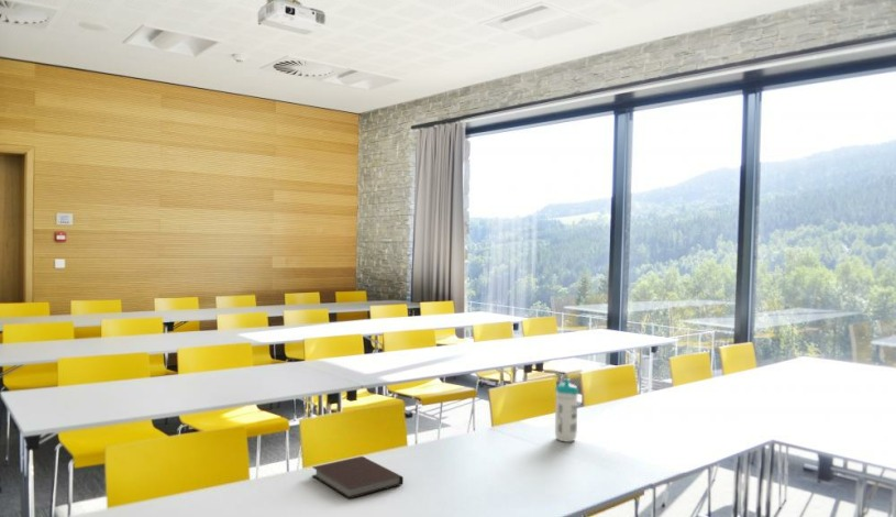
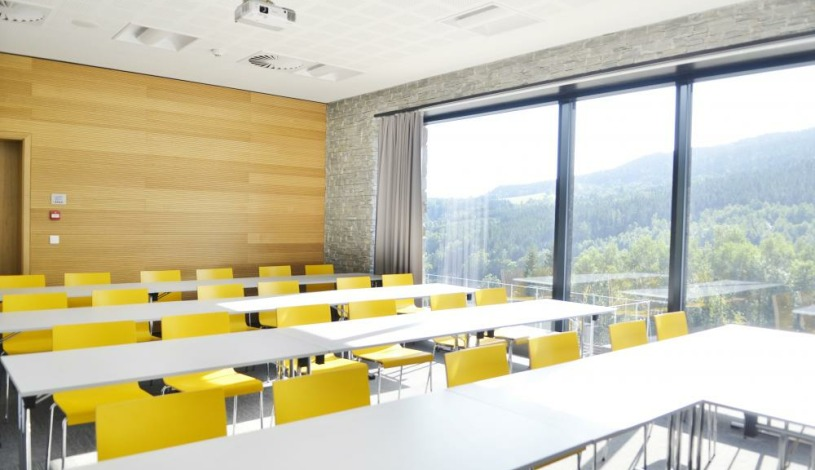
- notebook (356, 475)
- water bottle (566, 408)
